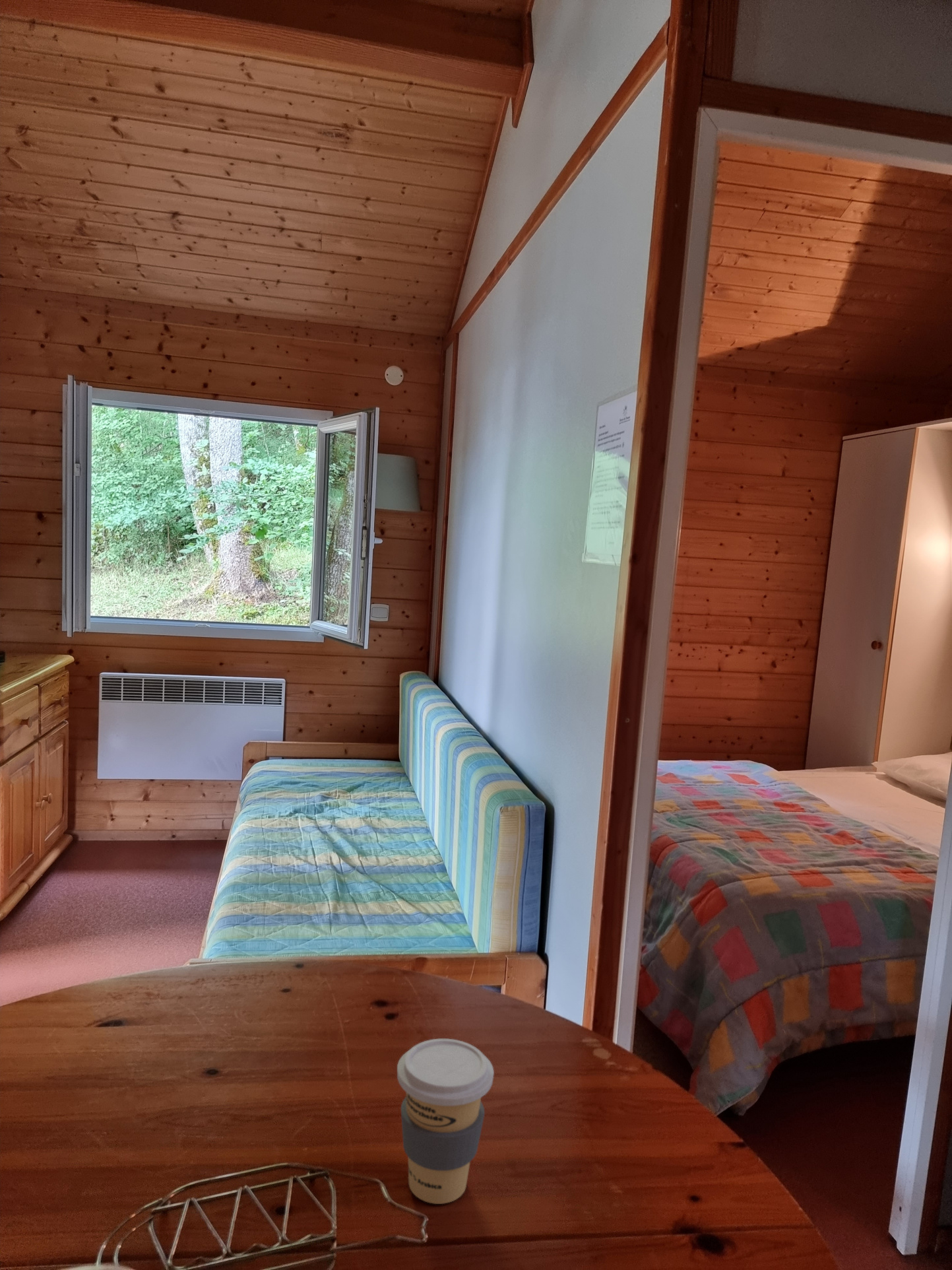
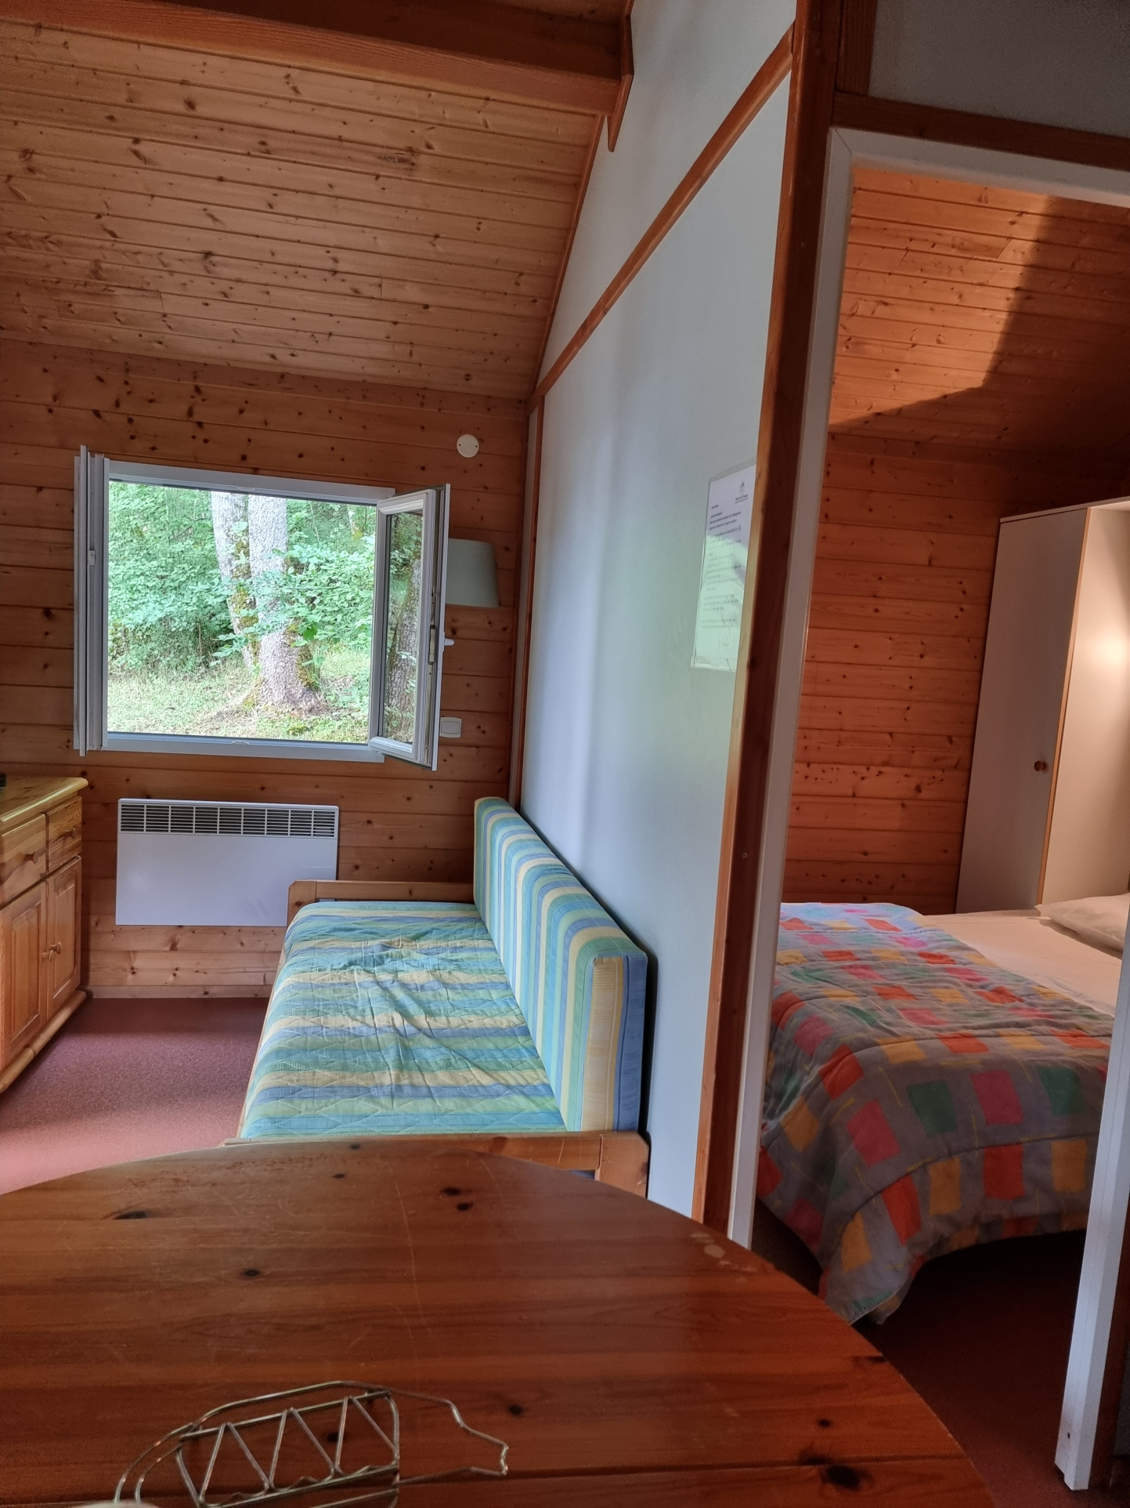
- coffee cup (441, 1122)
